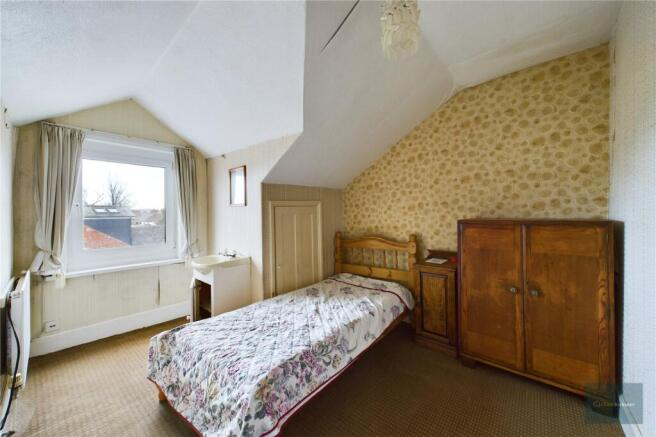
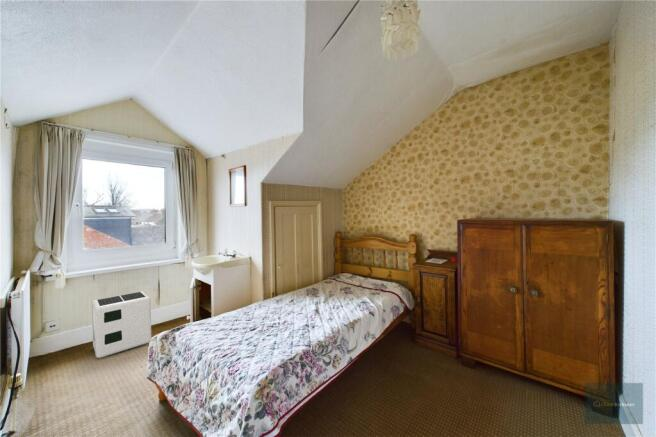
+ air purifier (122, 322)
